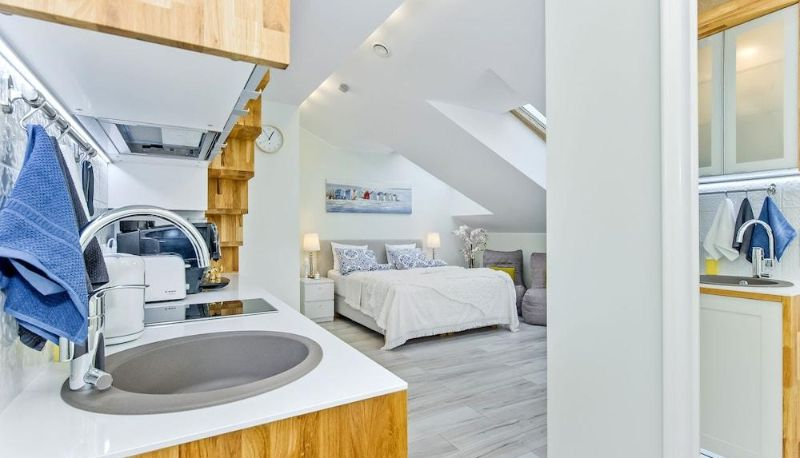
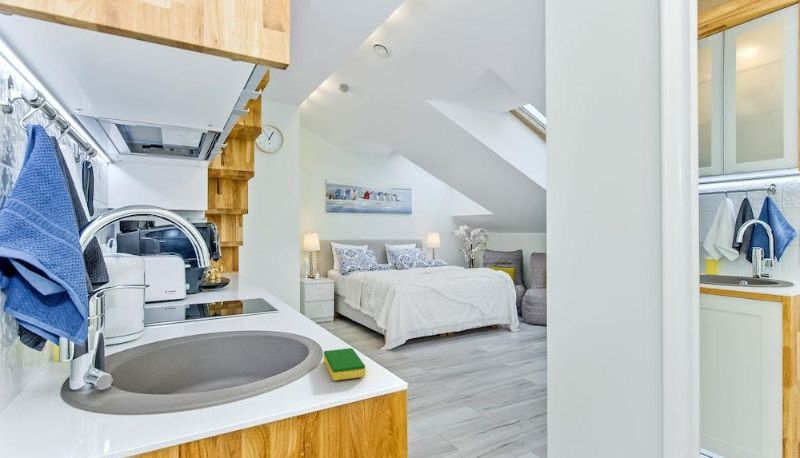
+ dish sponge (343, 363)
